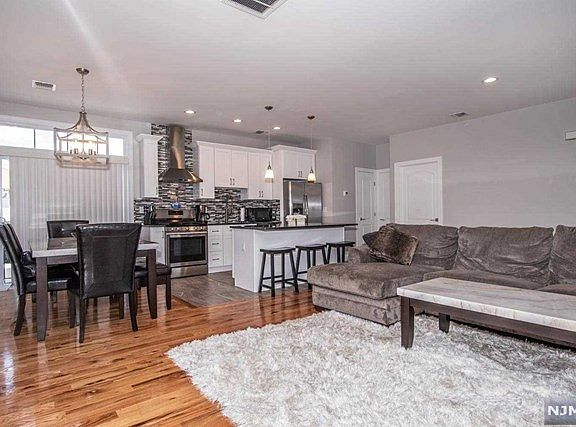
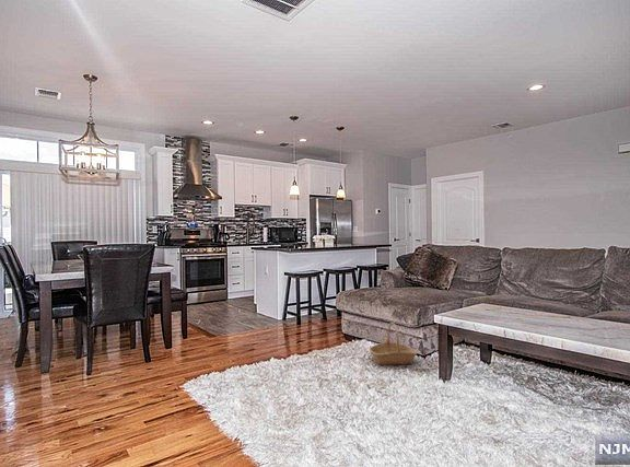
+ basket (392, 342)
